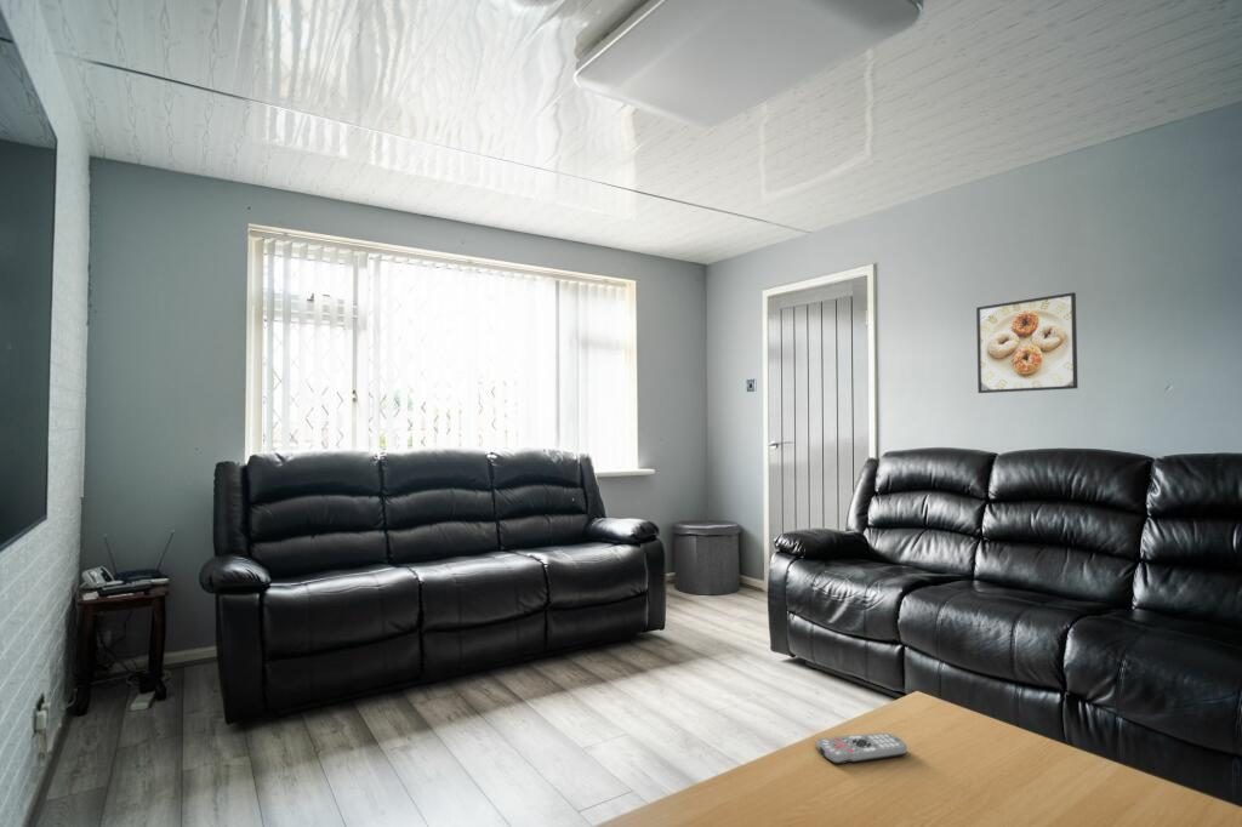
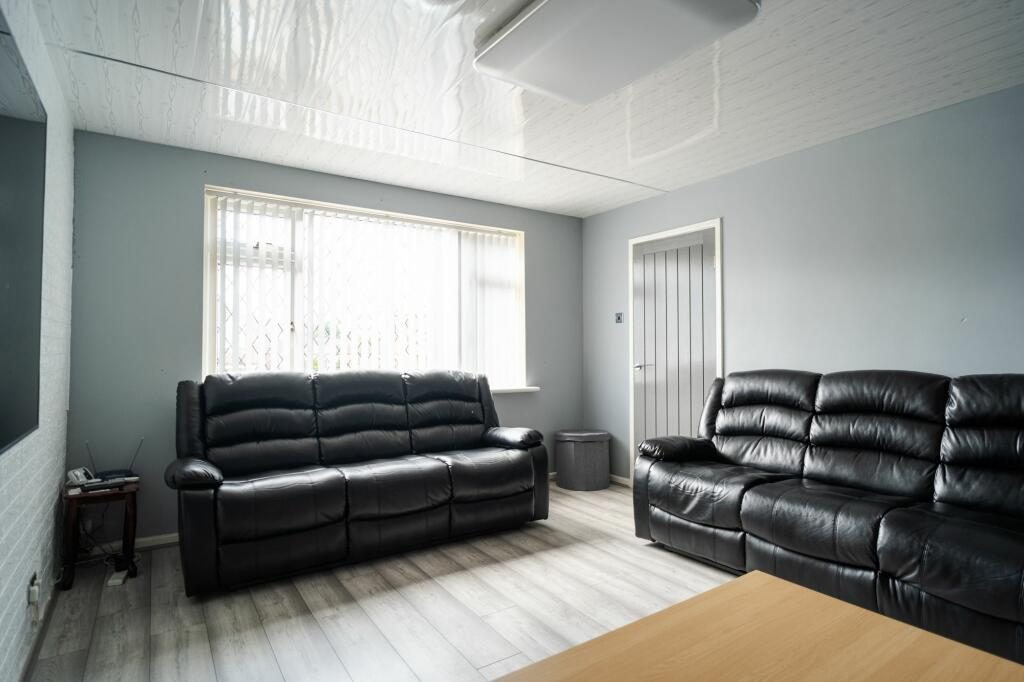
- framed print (1024, 346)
- remote control (862, 747)
